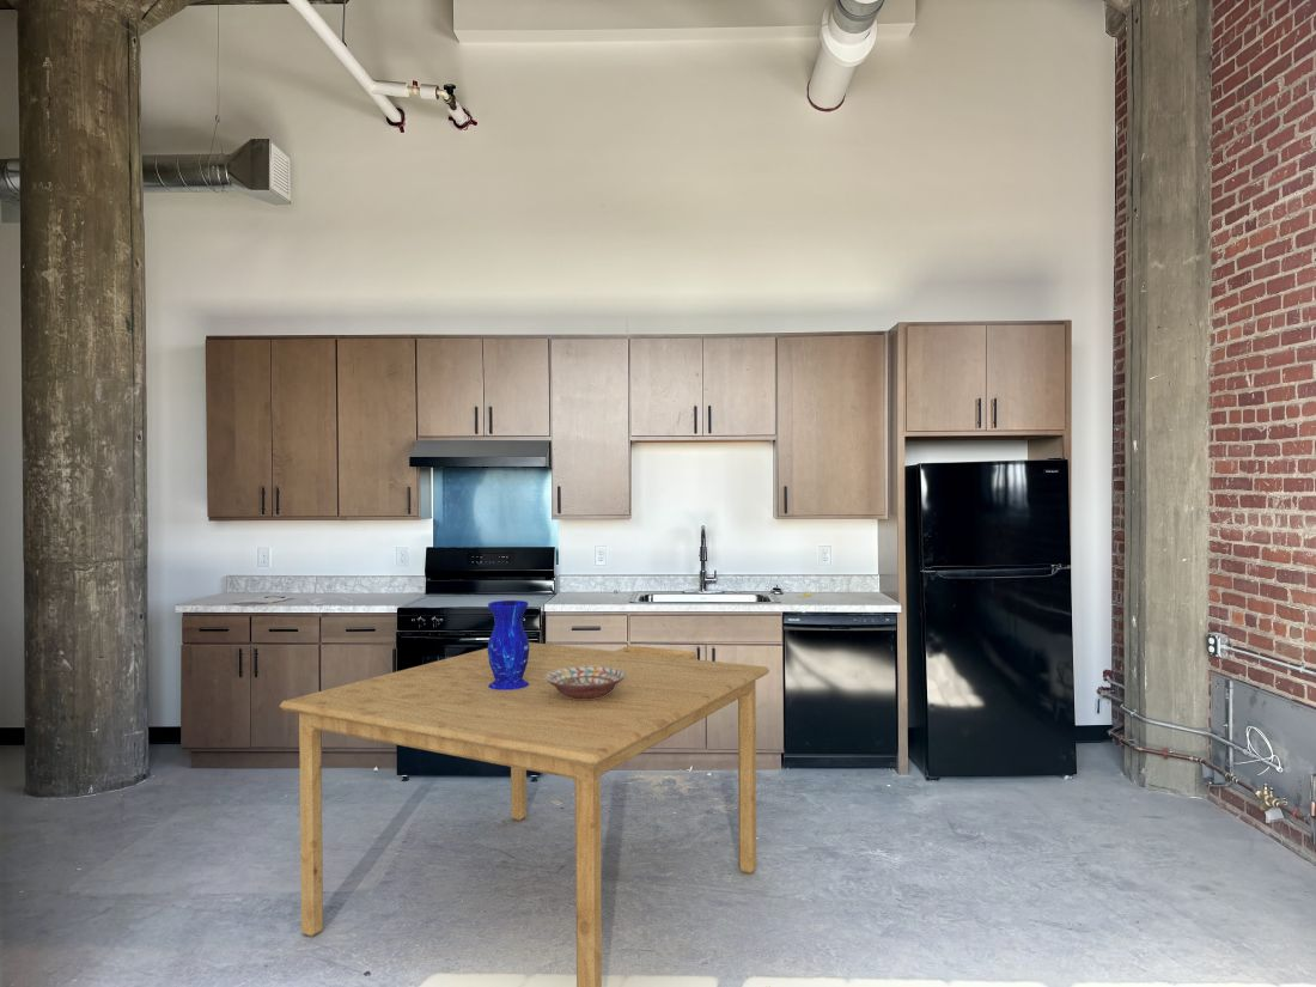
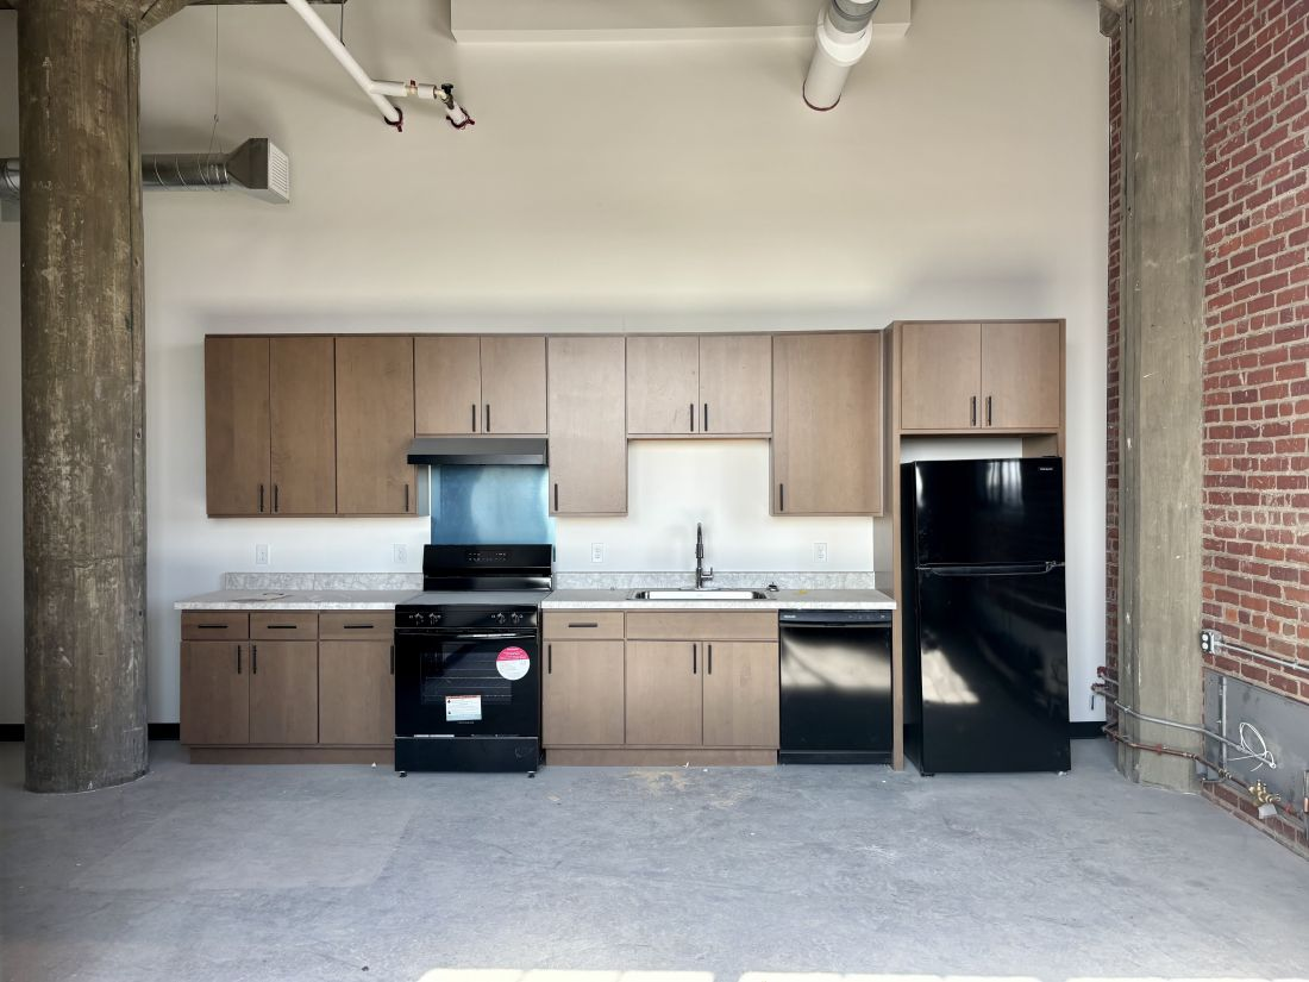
- vase (508, 642)
- dining table (568, 776)
- decorative bowl (585, 684)
